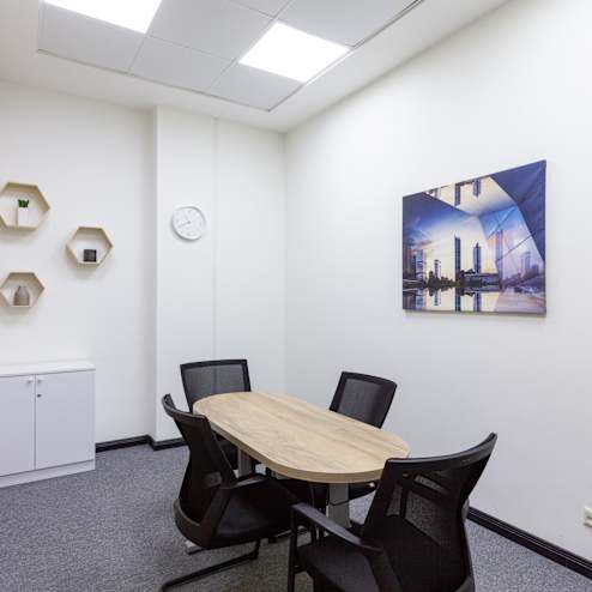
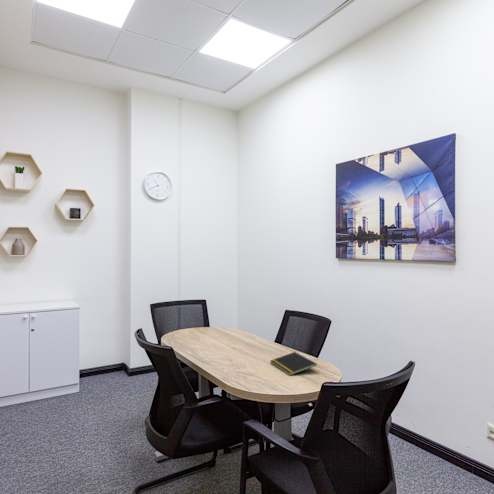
+ notepad (292, 363)
